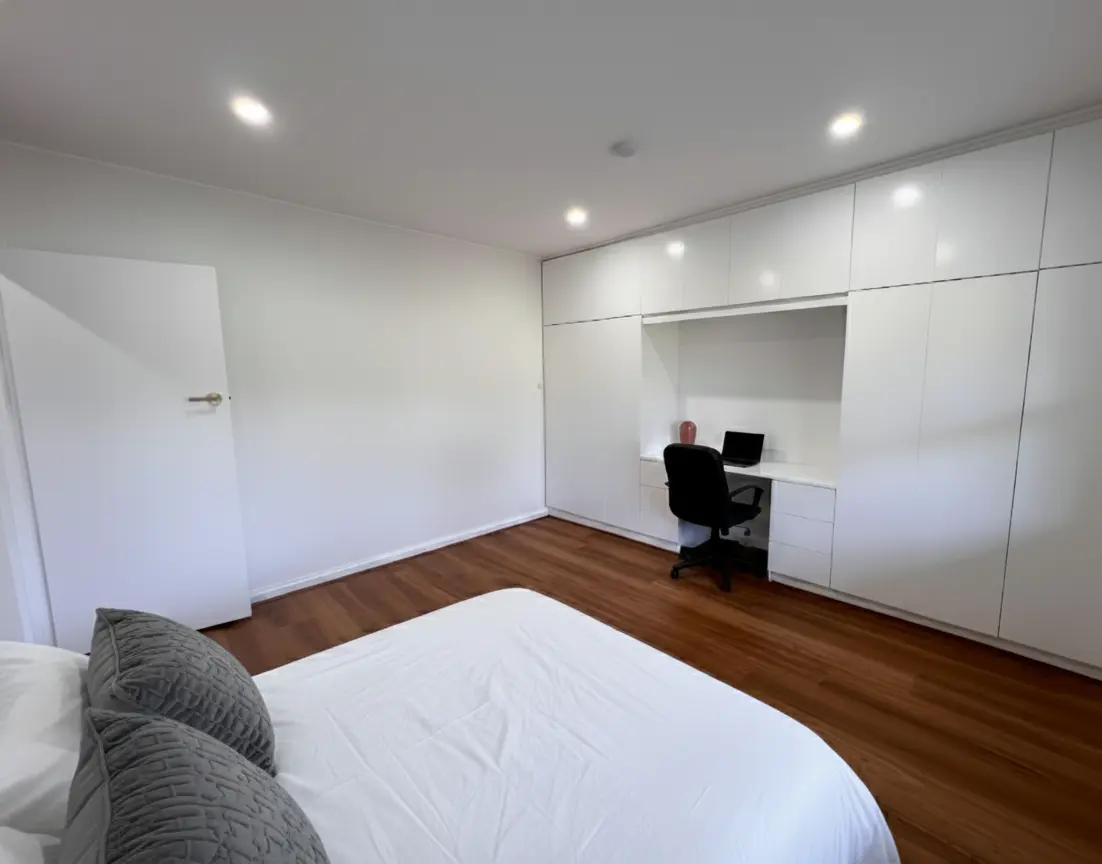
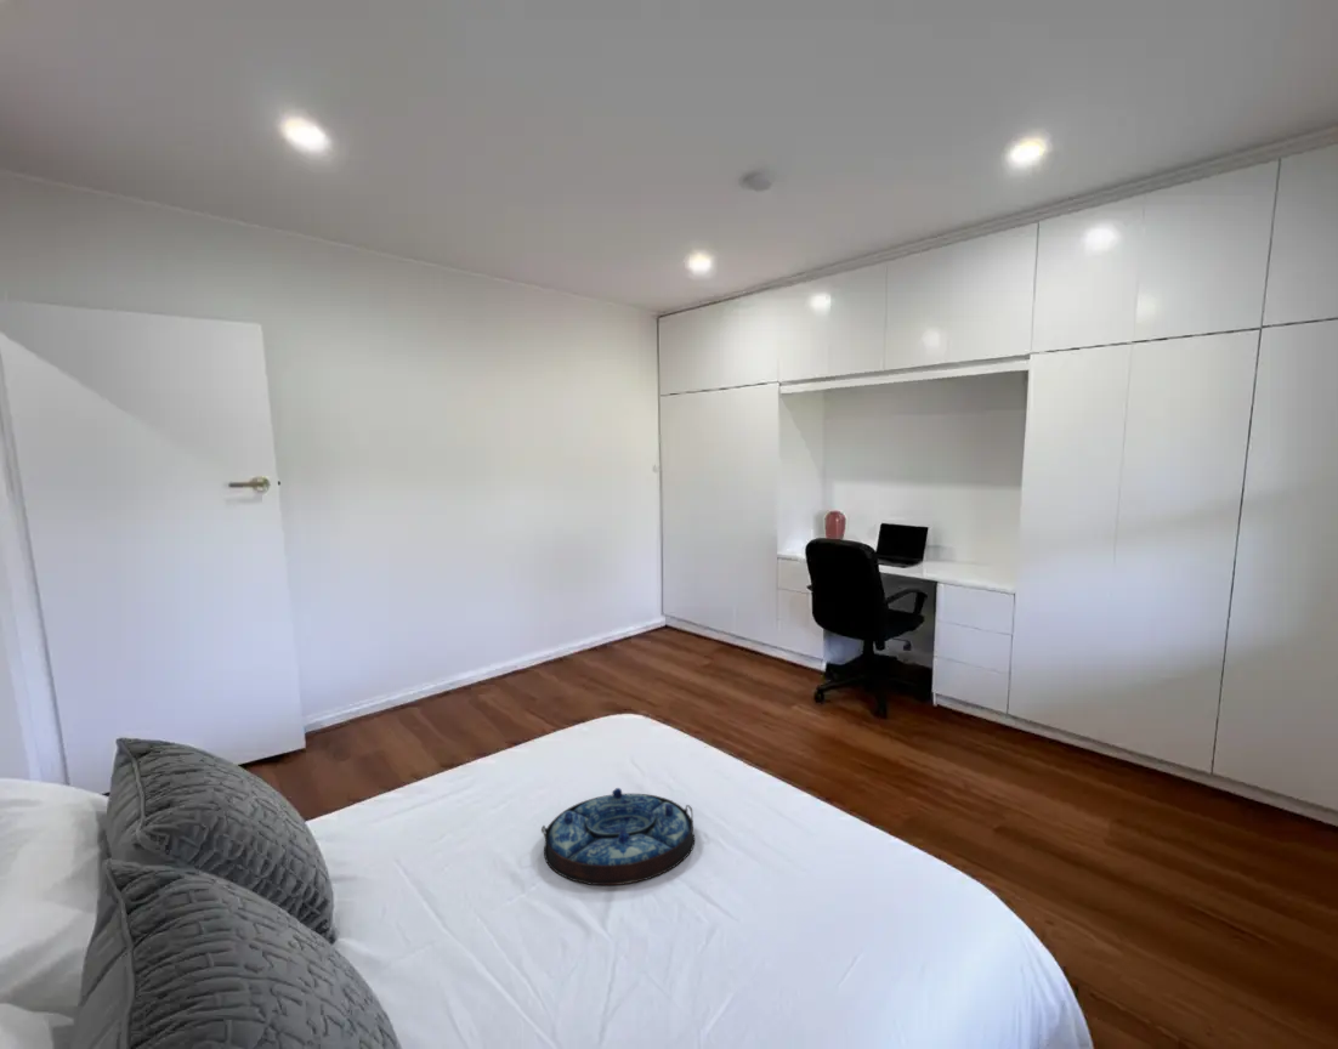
+ serving tray (619, 826)
